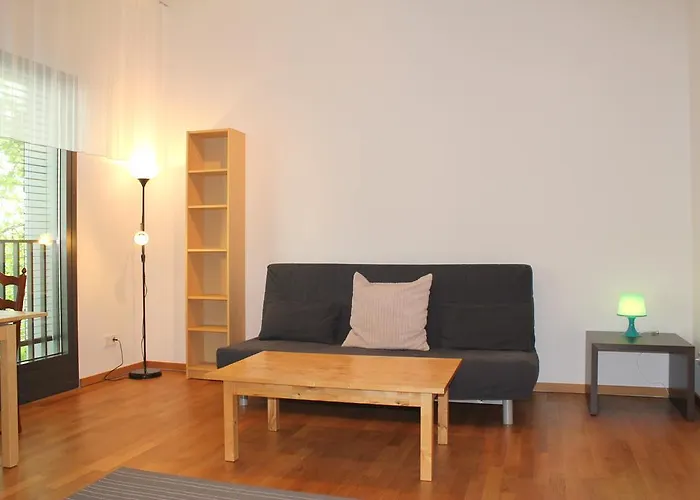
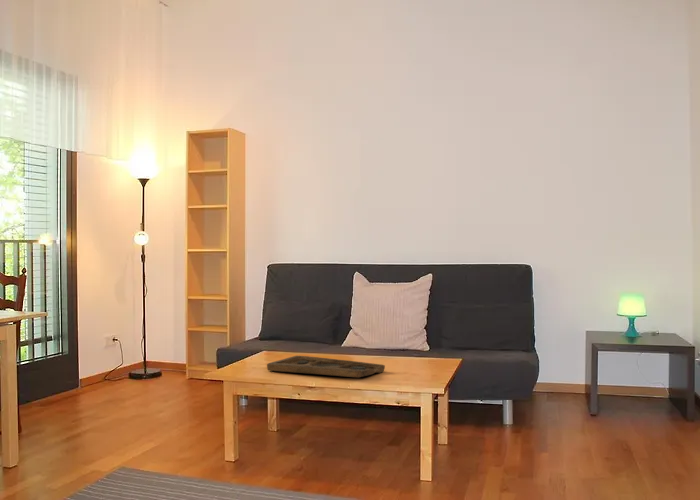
+ decorative tray (325, 366)
